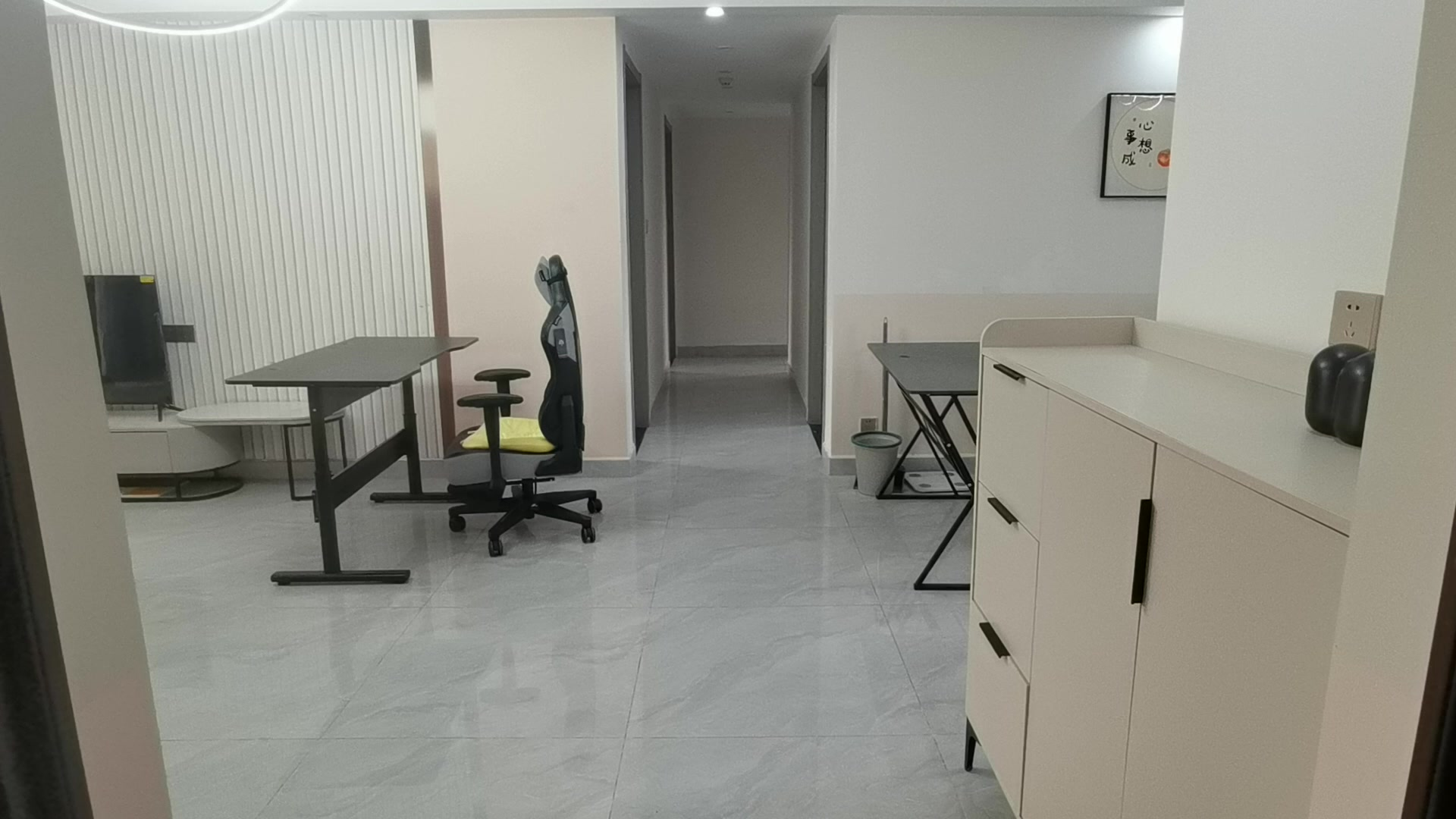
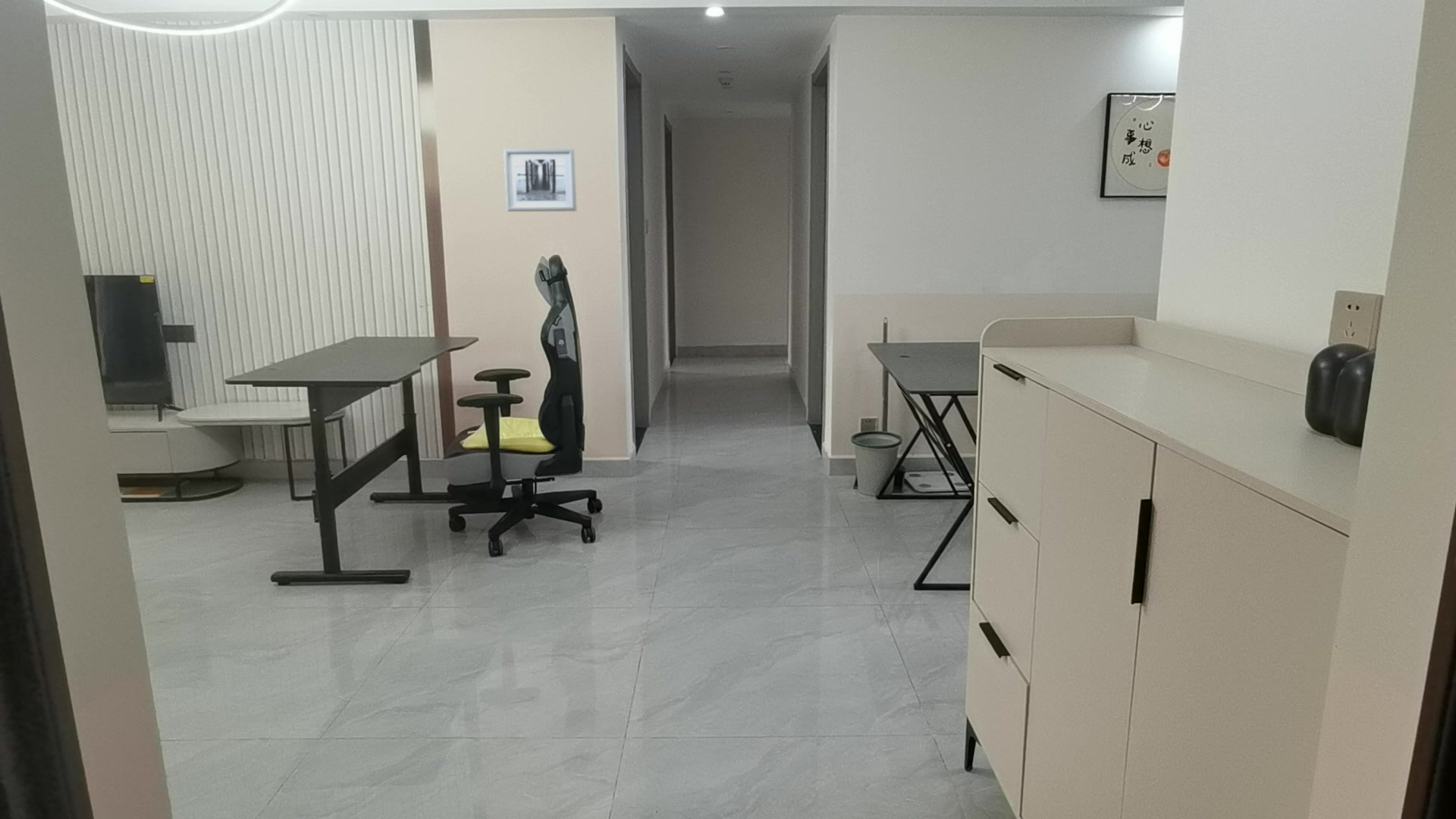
+ wall art (540, 180)
